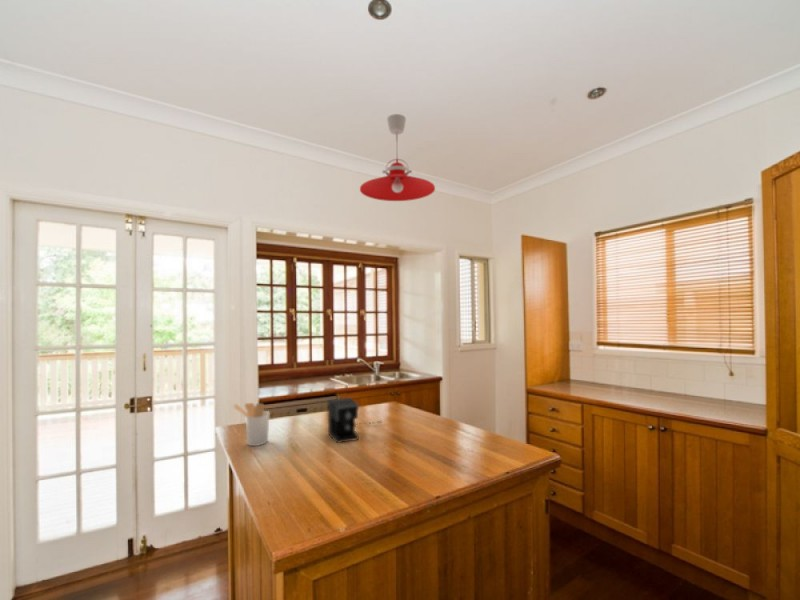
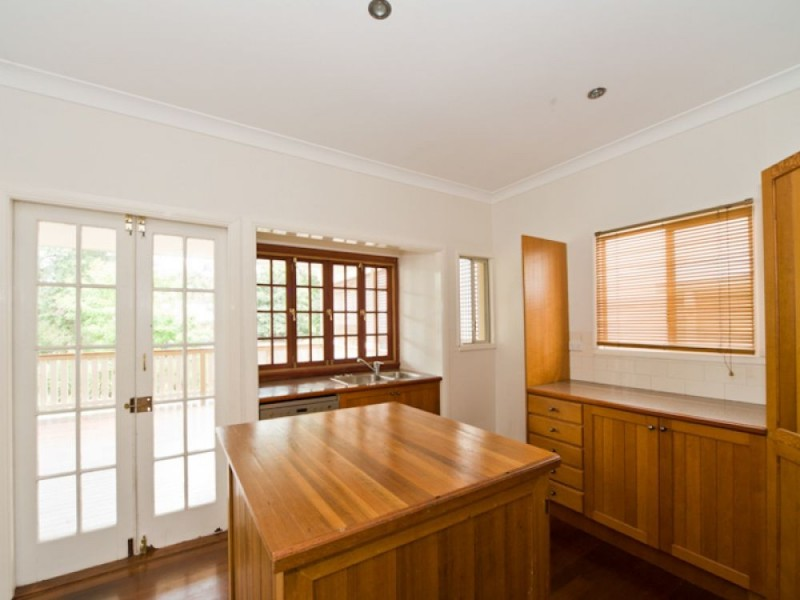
- pendant light (397, 155)
- coffee maker (357, 415)
- utensil holder (251, 422)
